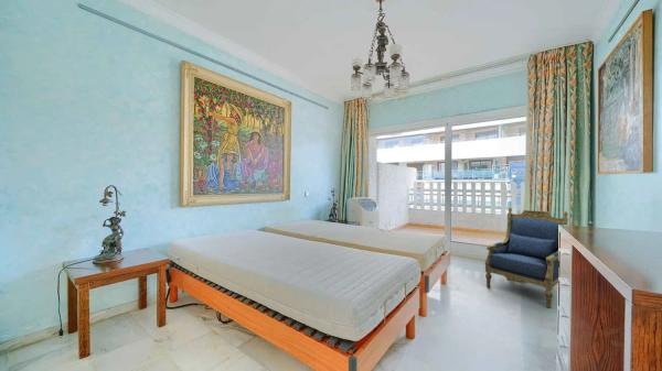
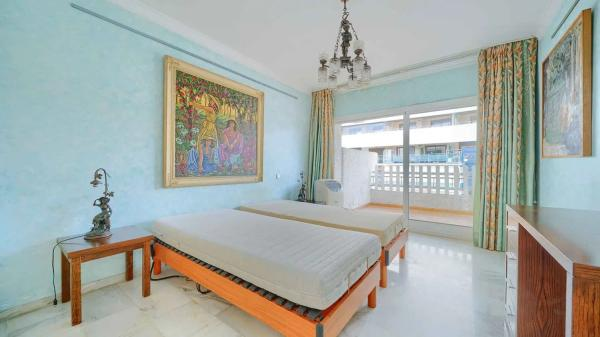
- armchair (525, 245)
